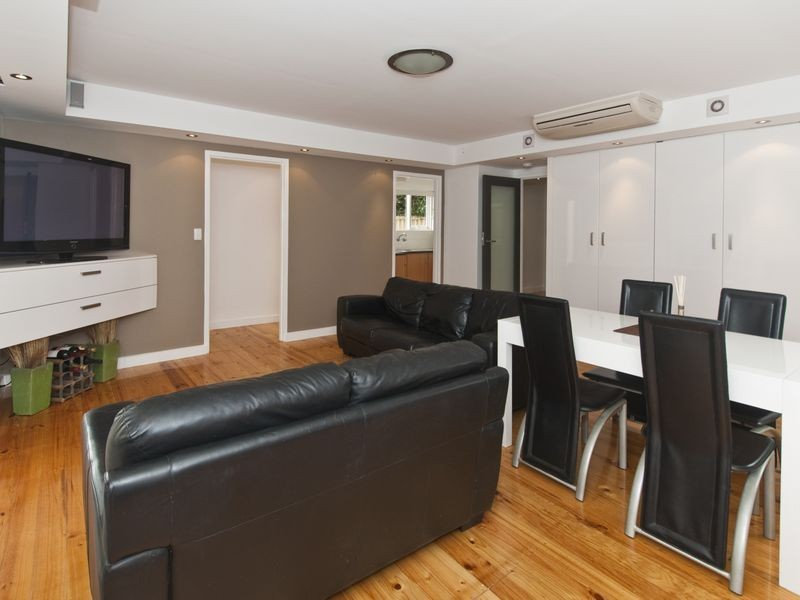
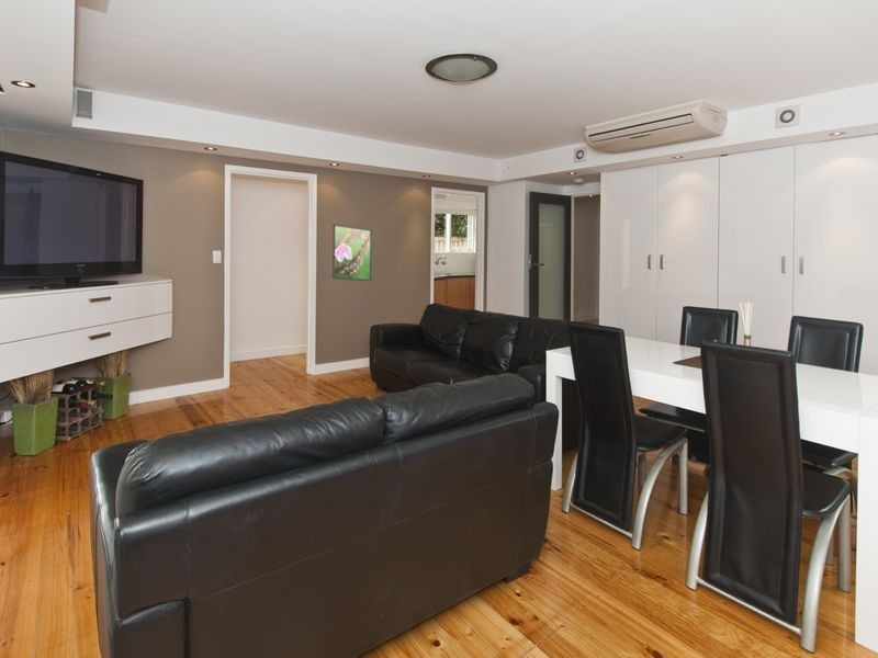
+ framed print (352, 253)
